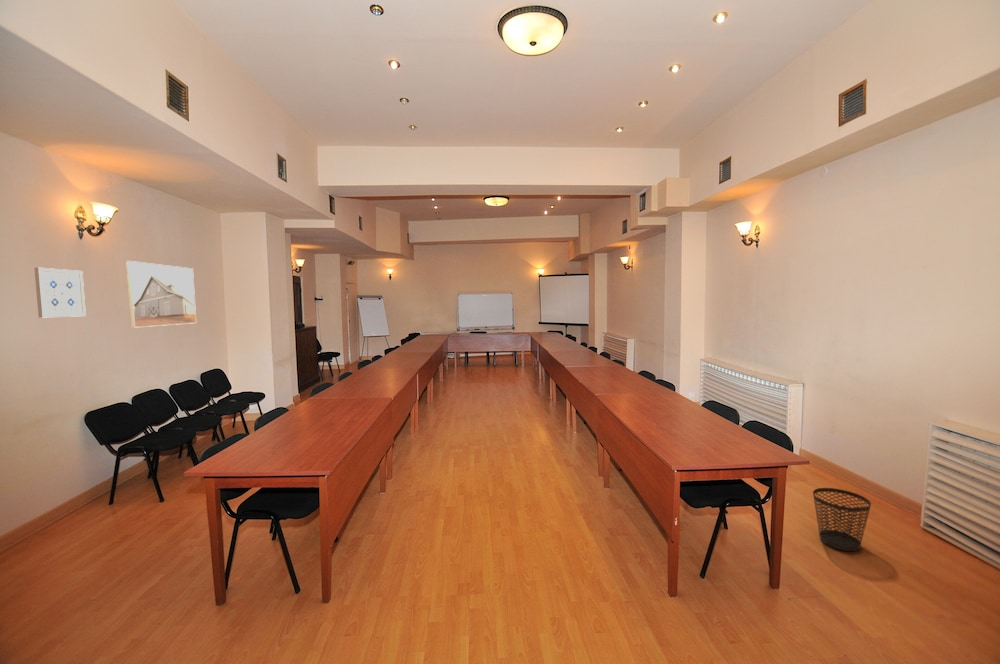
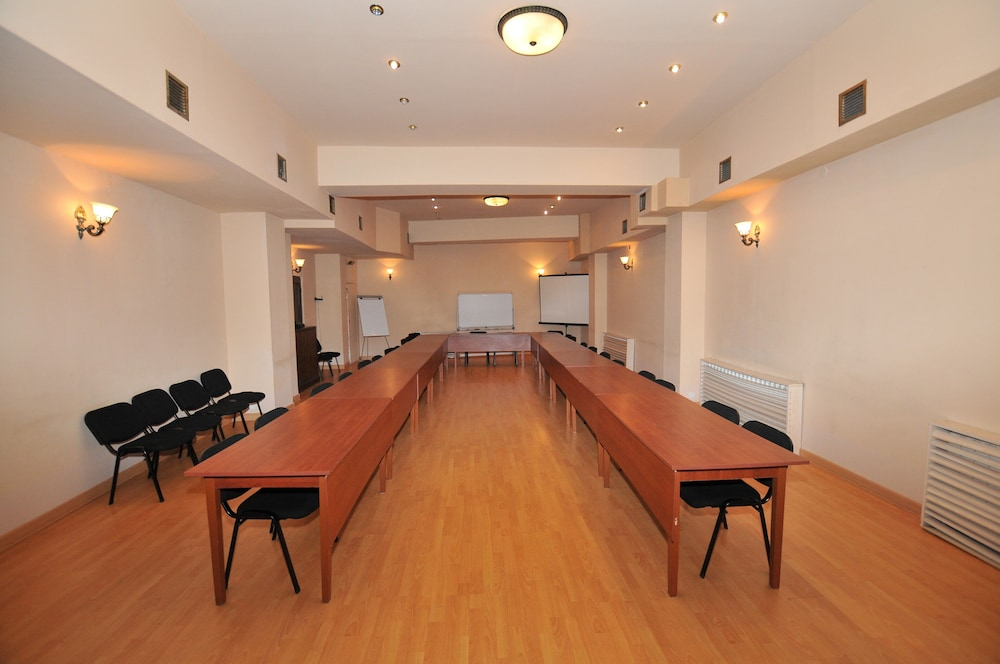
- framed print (165, 295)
- wastebasket (840, 520)
- wall art (61, 293)
